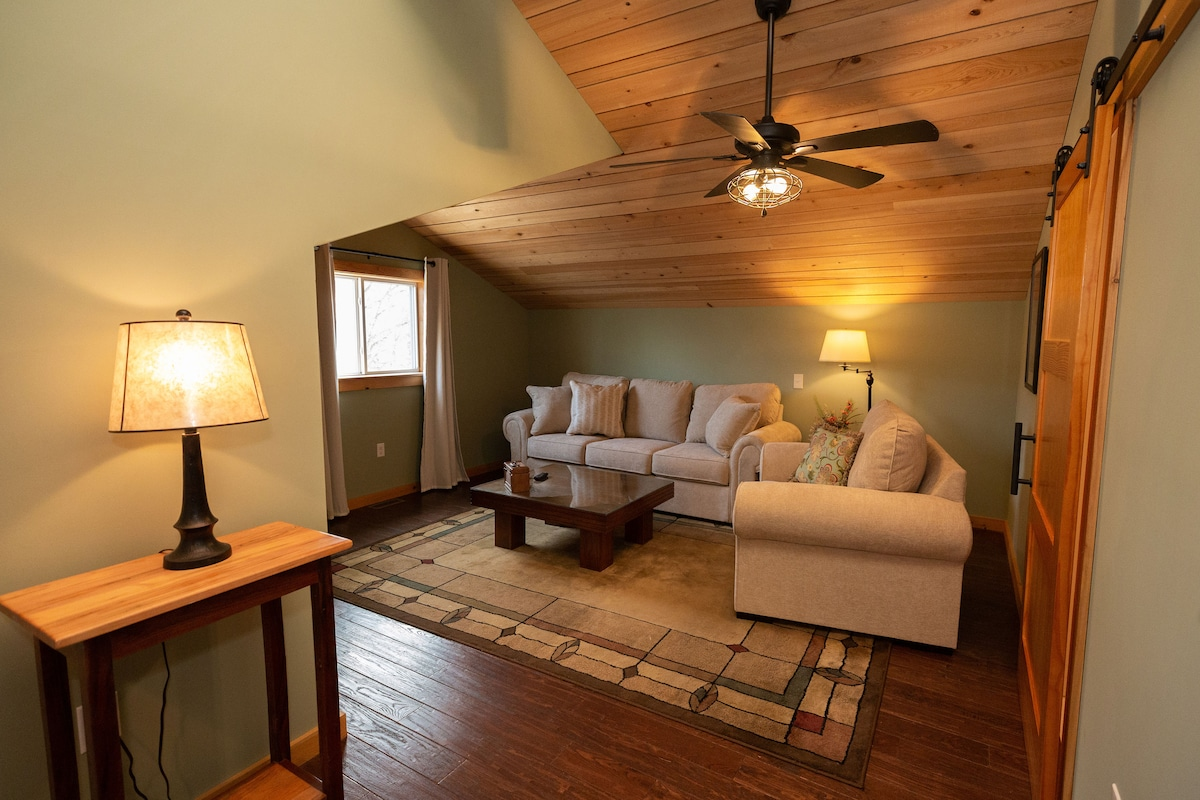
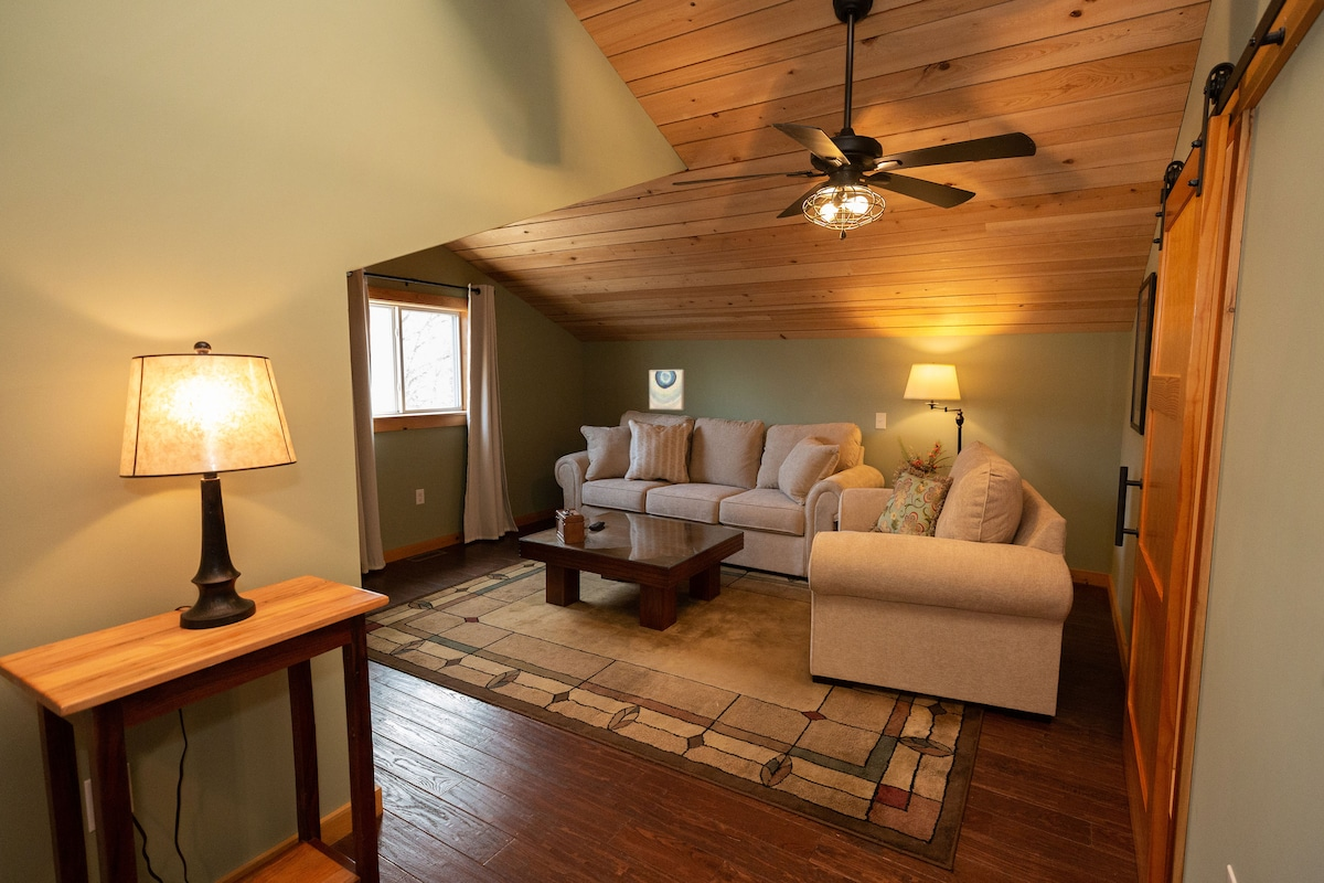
+ wall art (665, 390)
